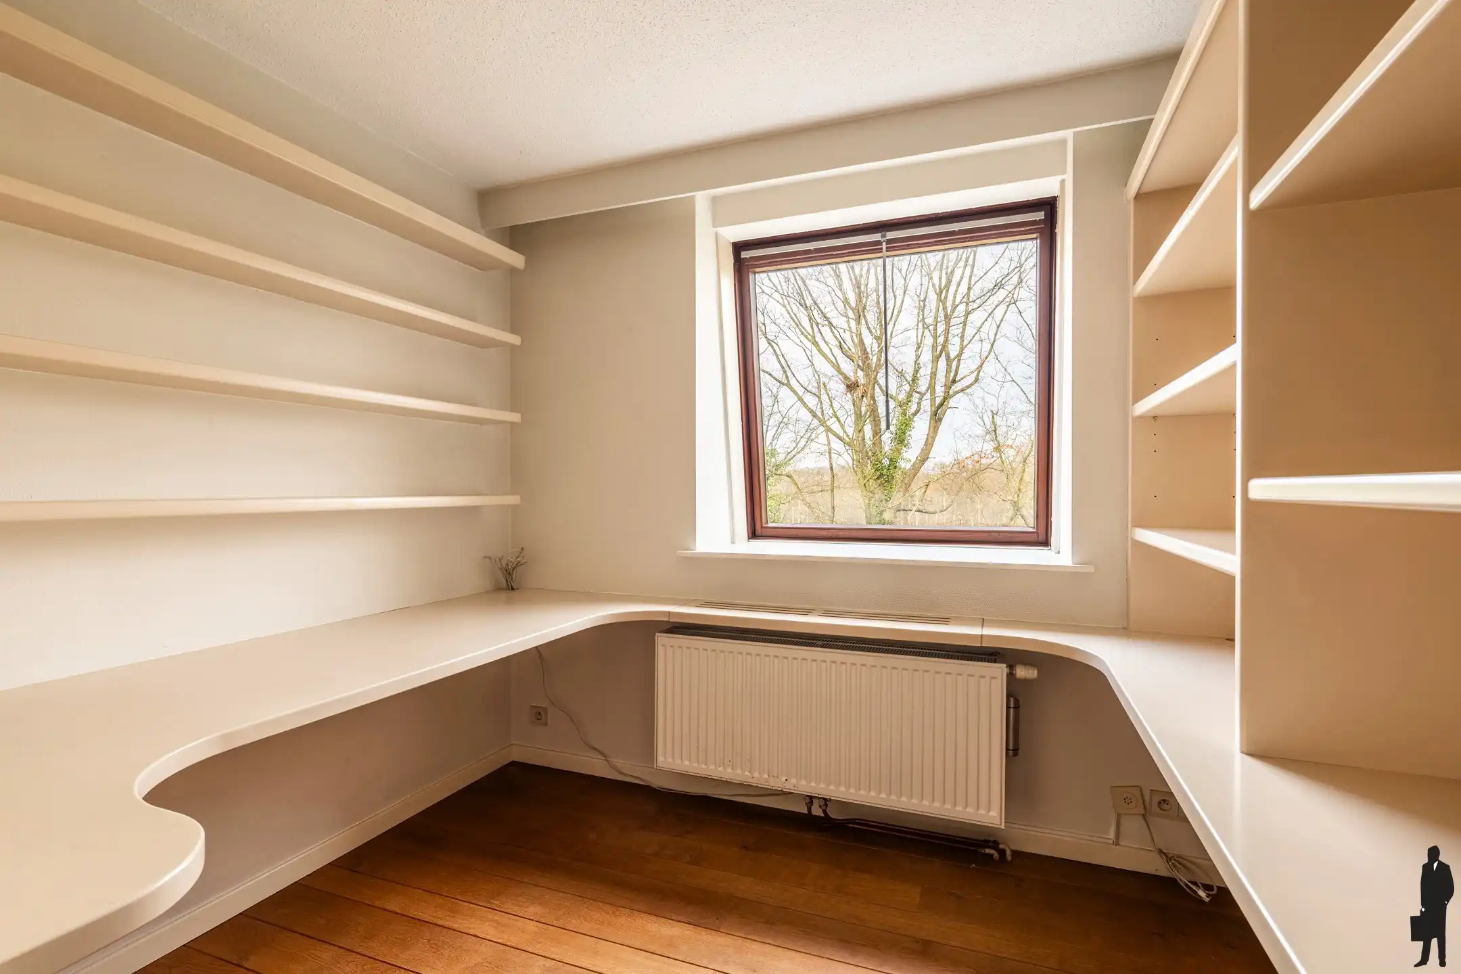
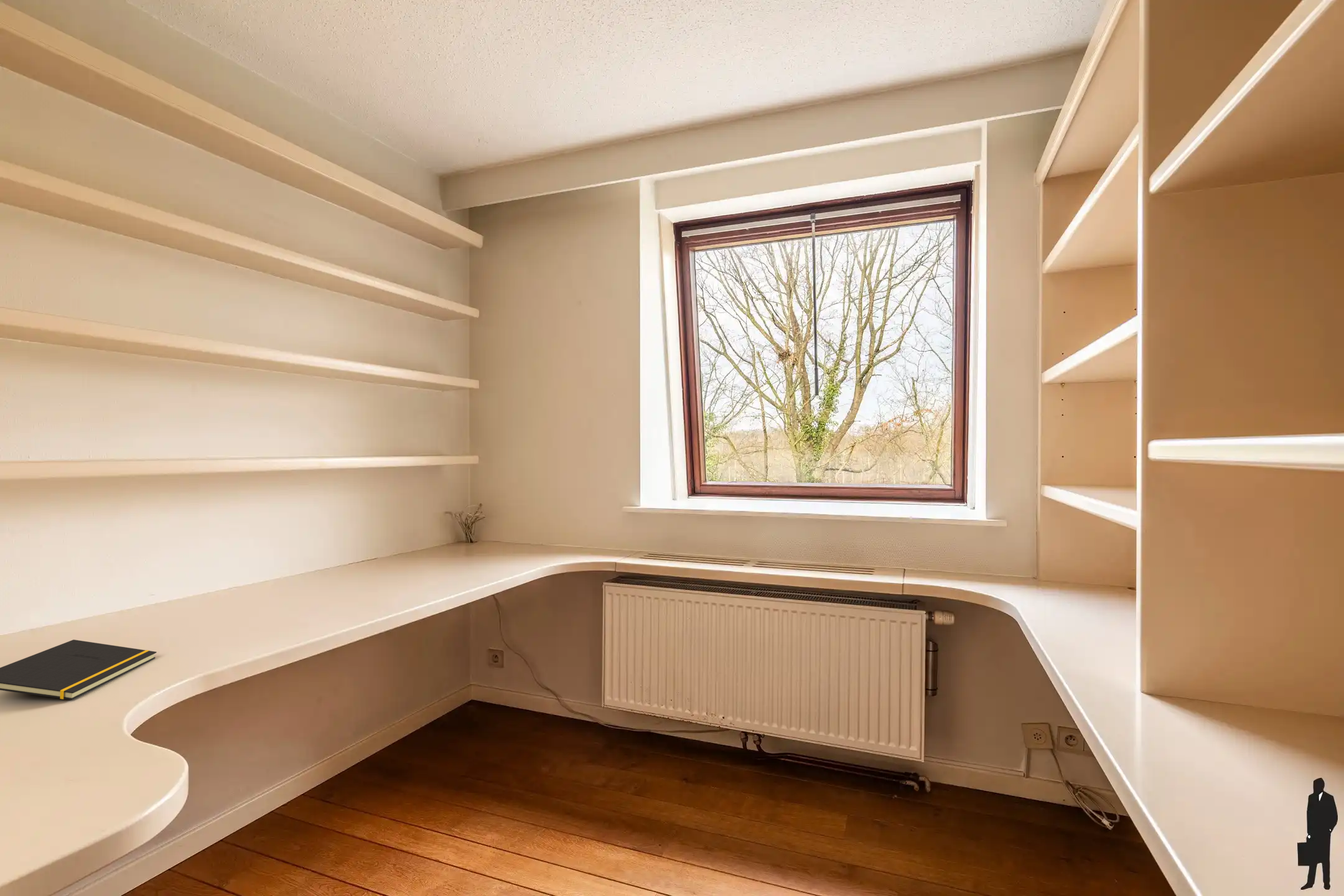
+ notepad (72, 667)
